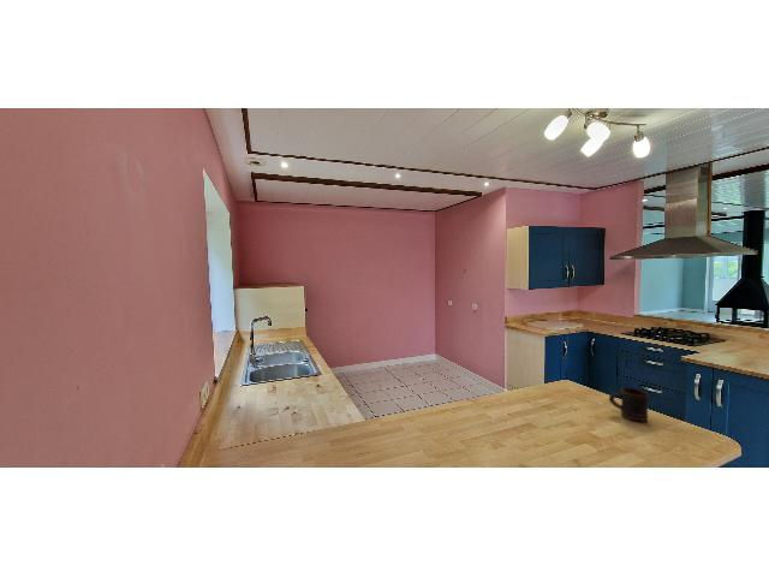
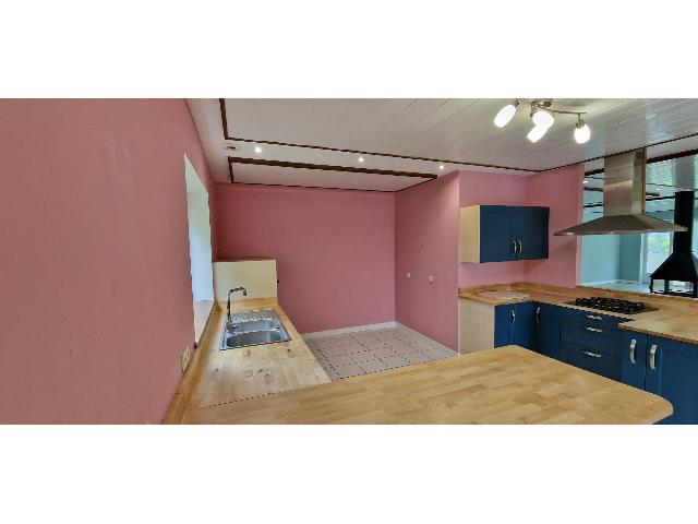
- mug (627, 403)
